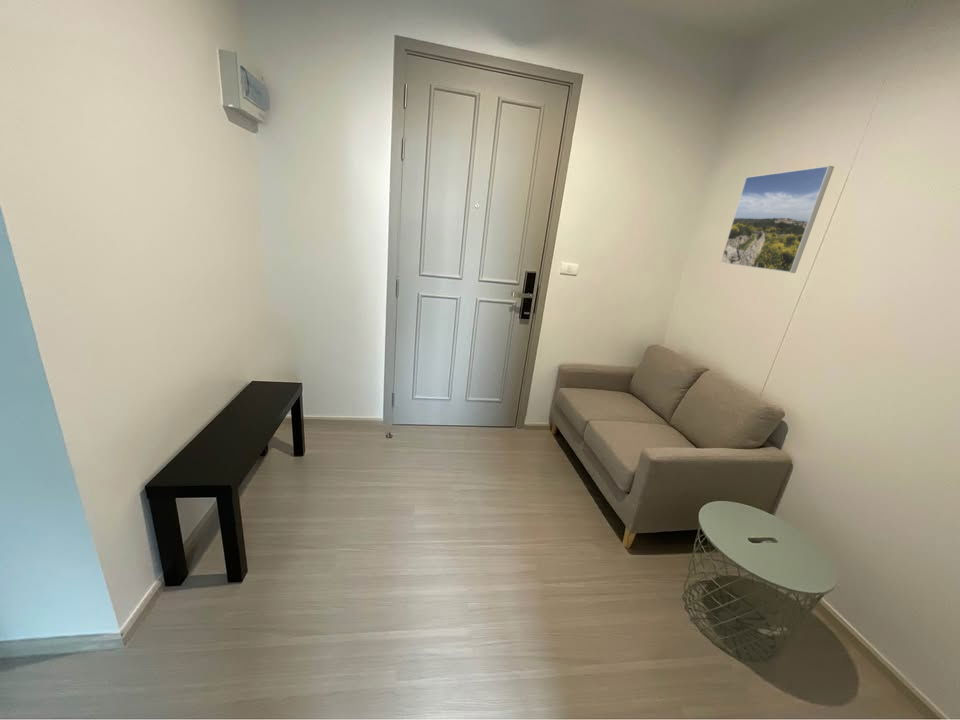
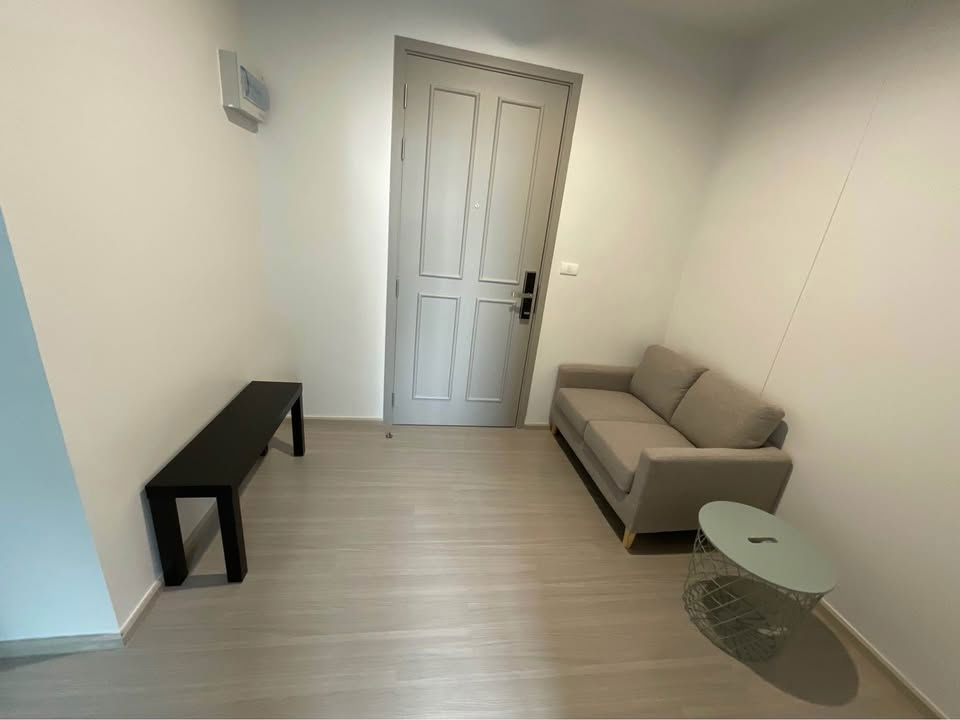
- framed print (768, 221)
